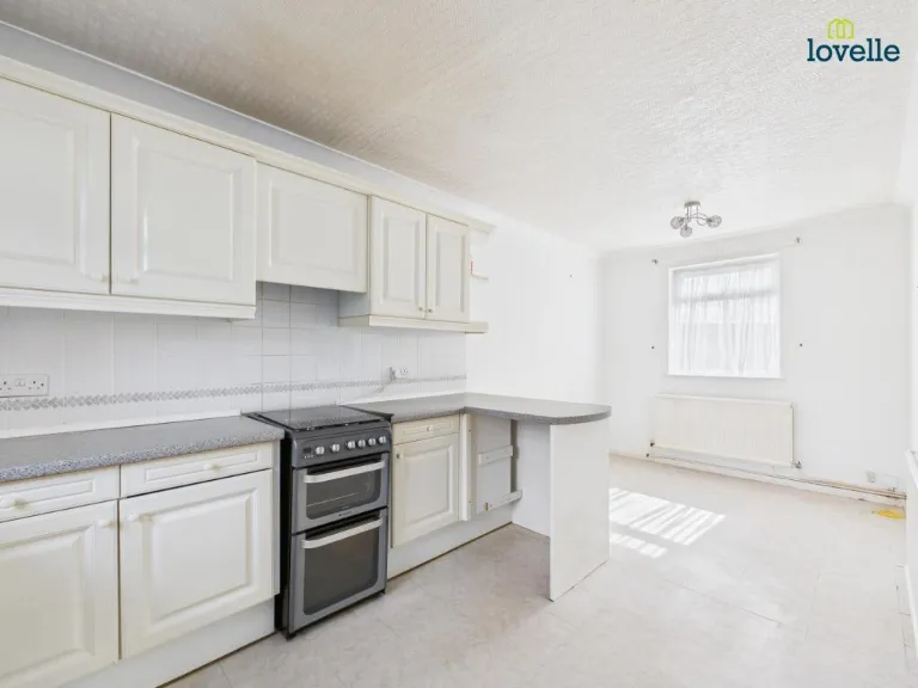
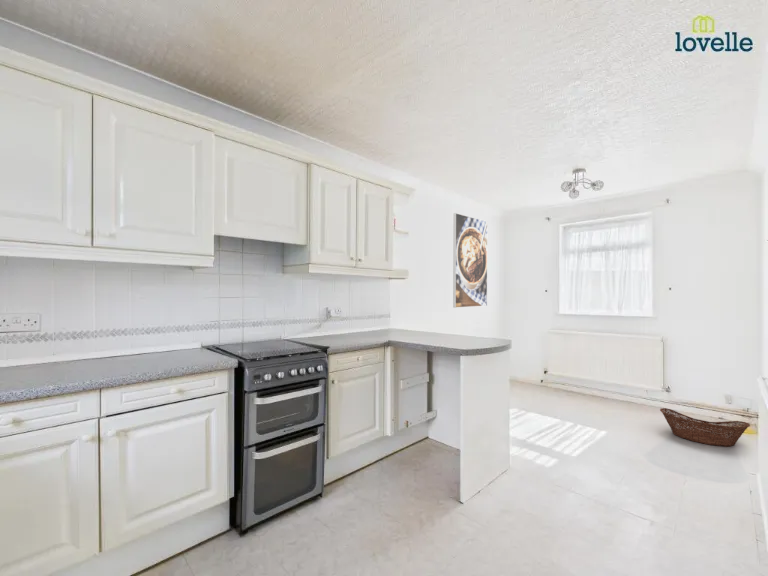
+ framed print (471, 262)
+ basket (702, 426)
